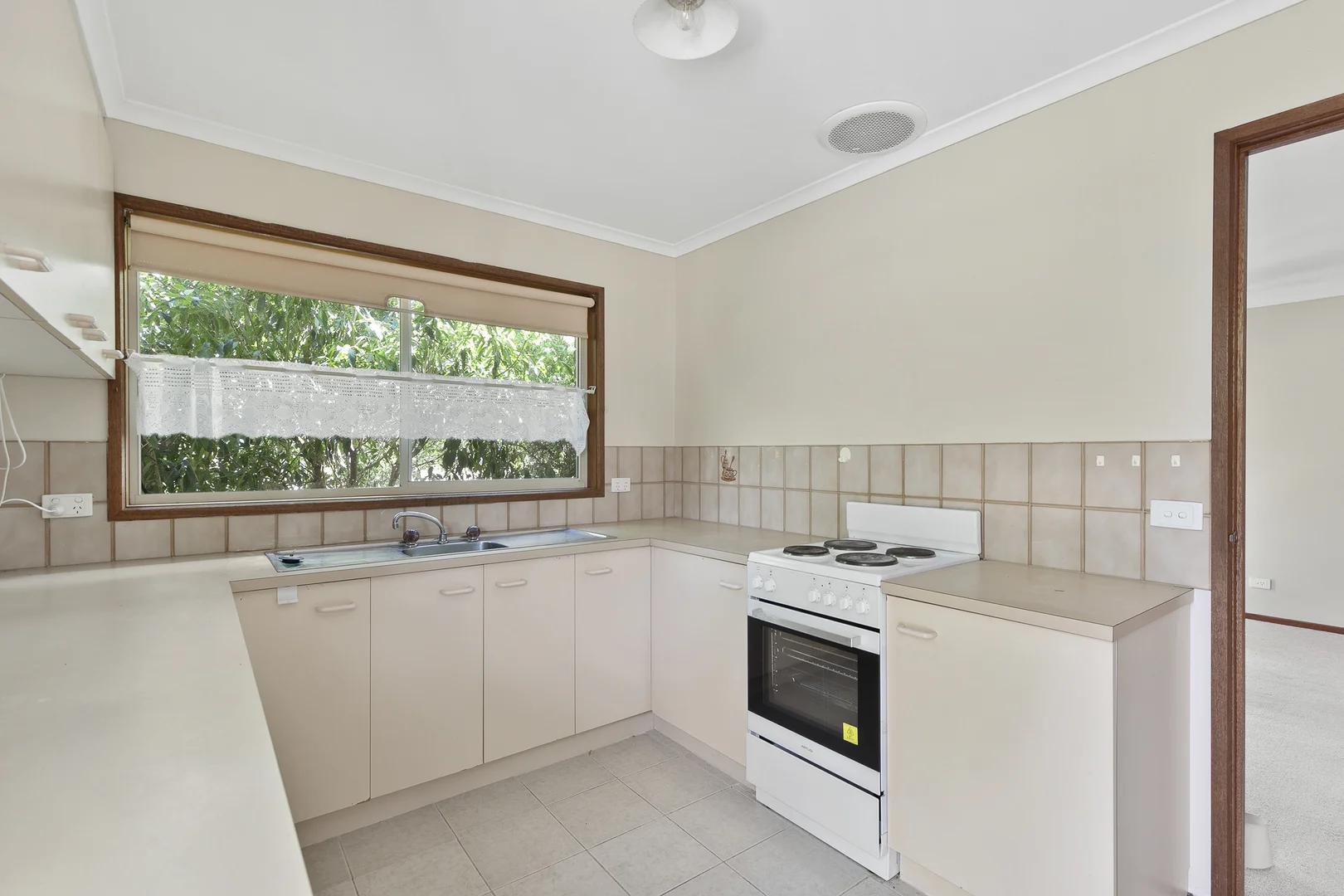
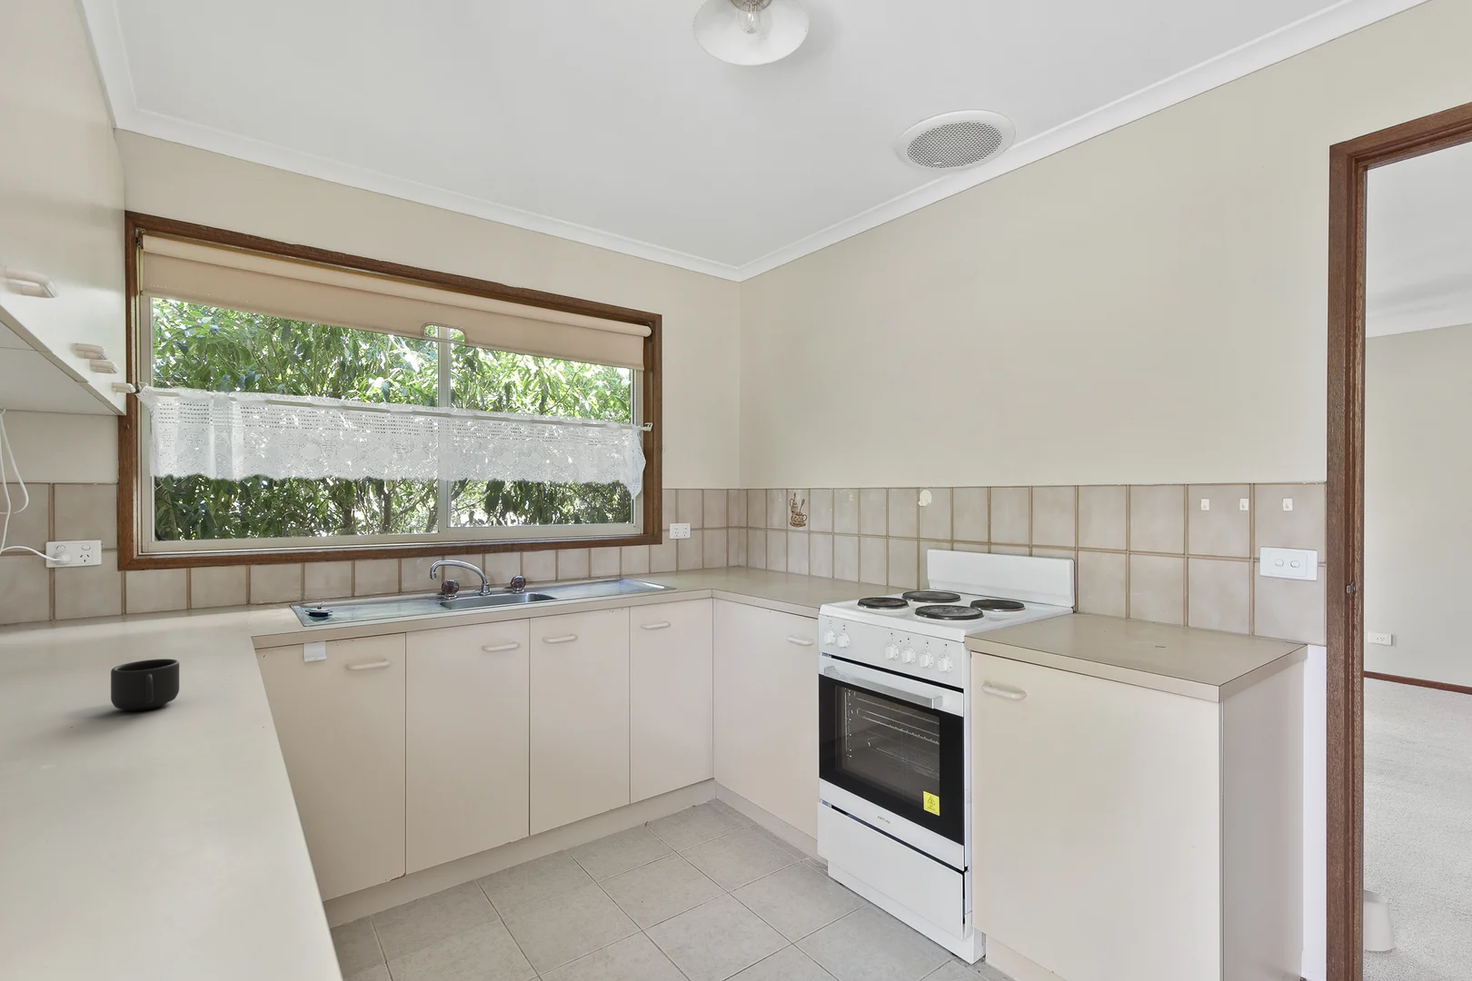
+ mug (147, 686)
